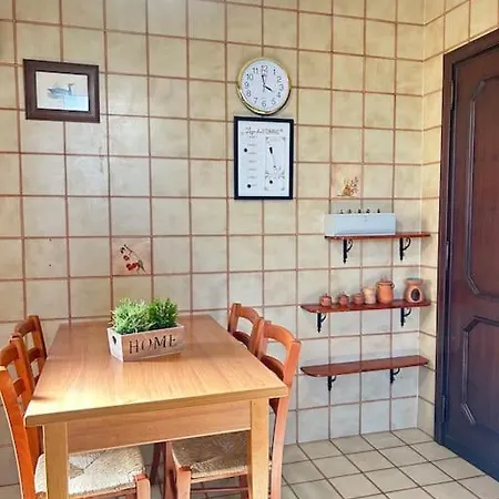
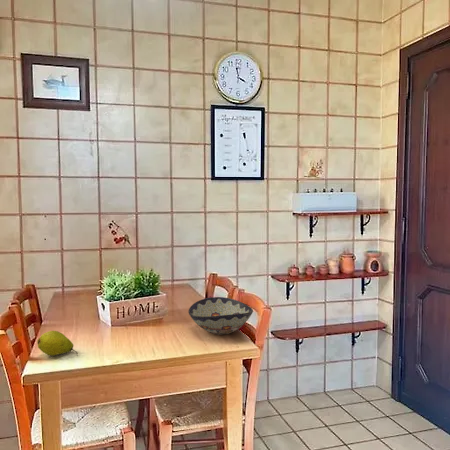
+ fruit (58, 342)
+ decorative bowl (220, 318)
